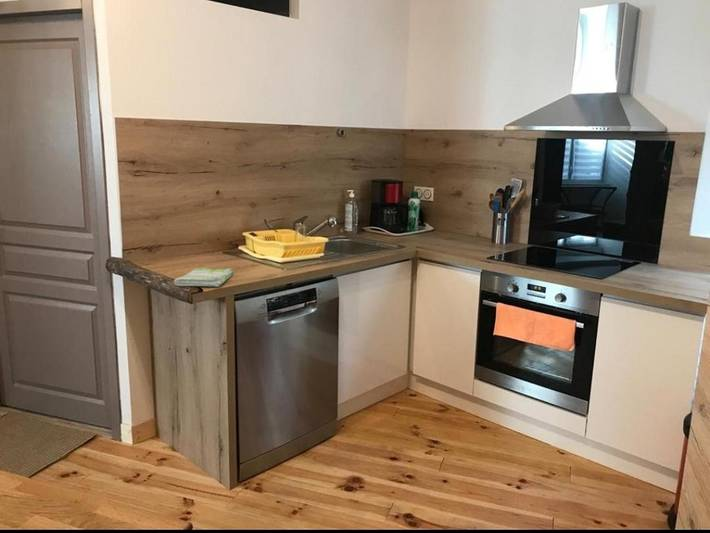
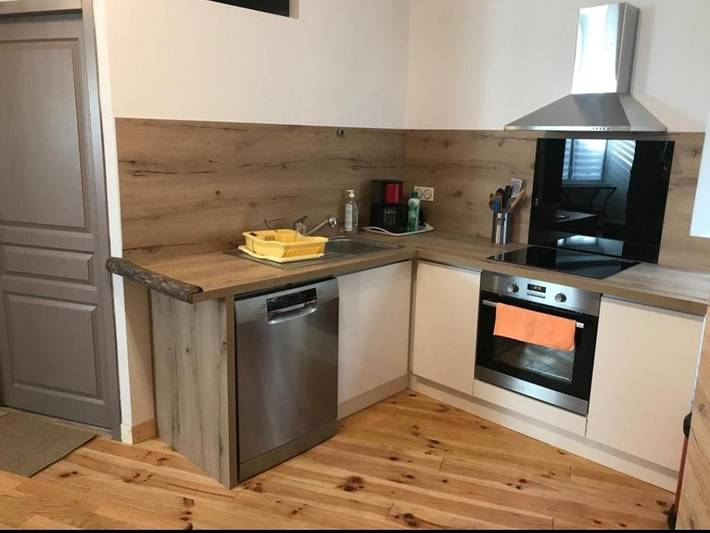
- dish towel (205, 275)
